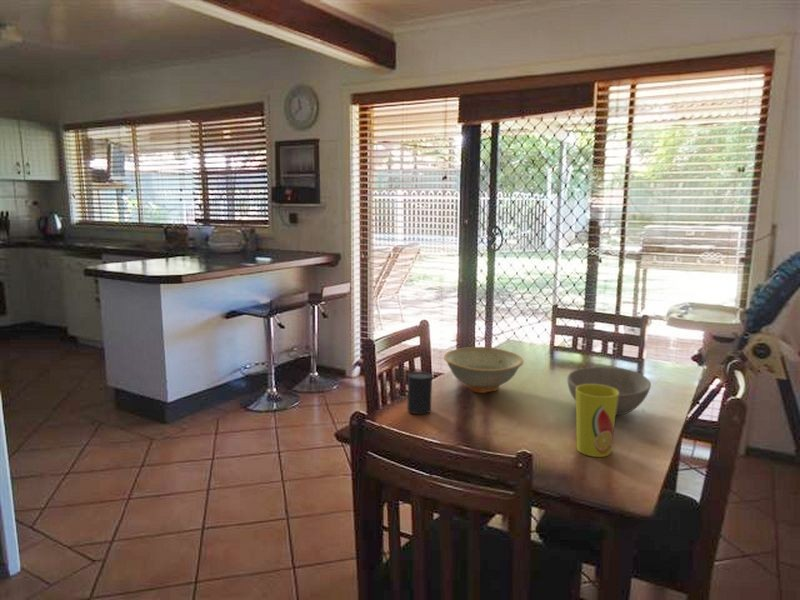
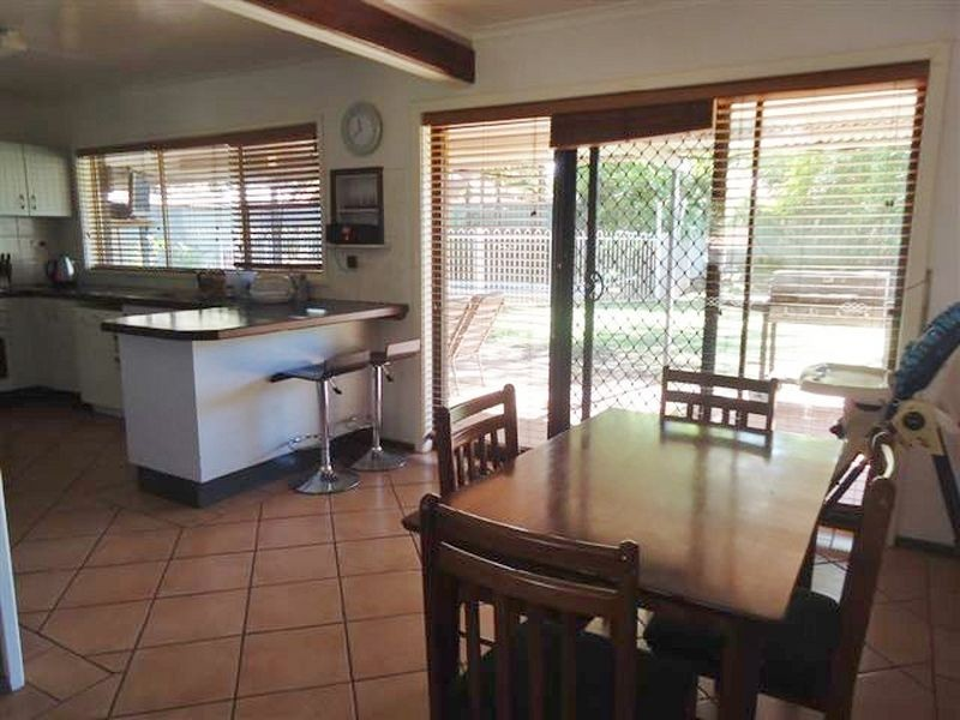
- dish (482, 372)
- bowl (609, 386)
- cup (595, 420)
- cup (419, 392)
